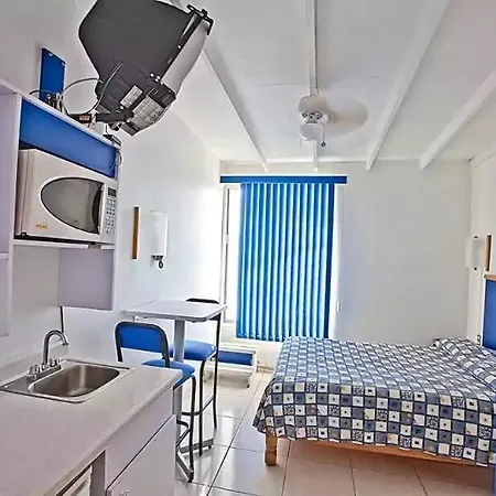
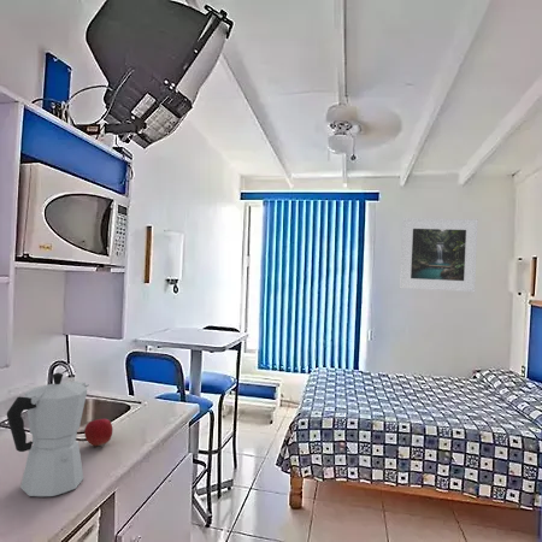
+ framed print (437, 254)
+ apple (98, 431)
+ moka pot (49, 430)
